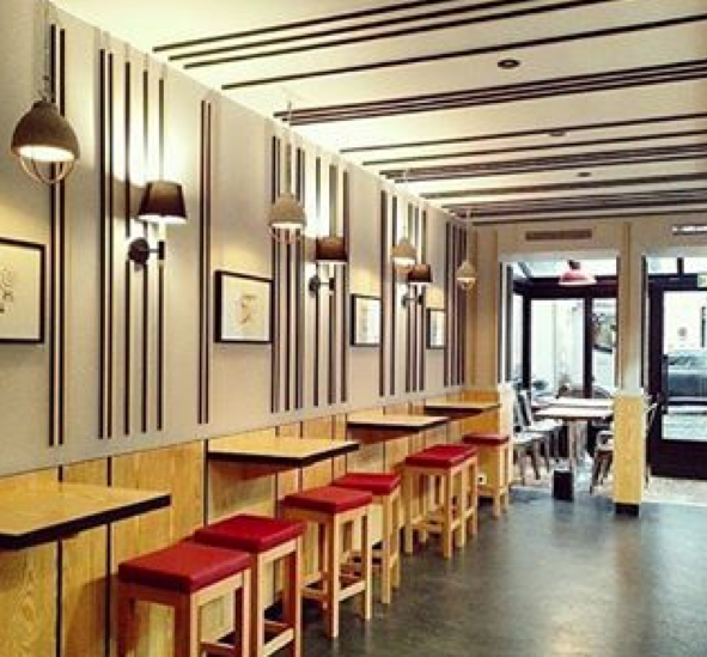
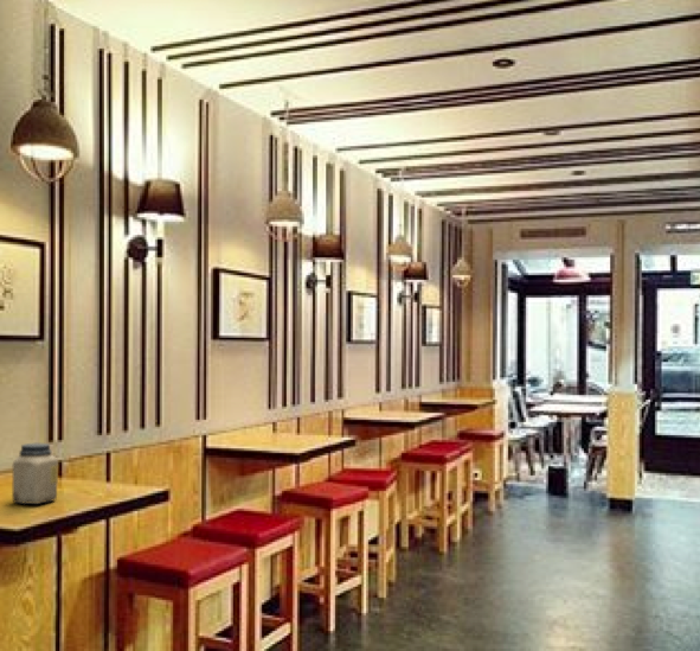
+ jar (34, 472)
